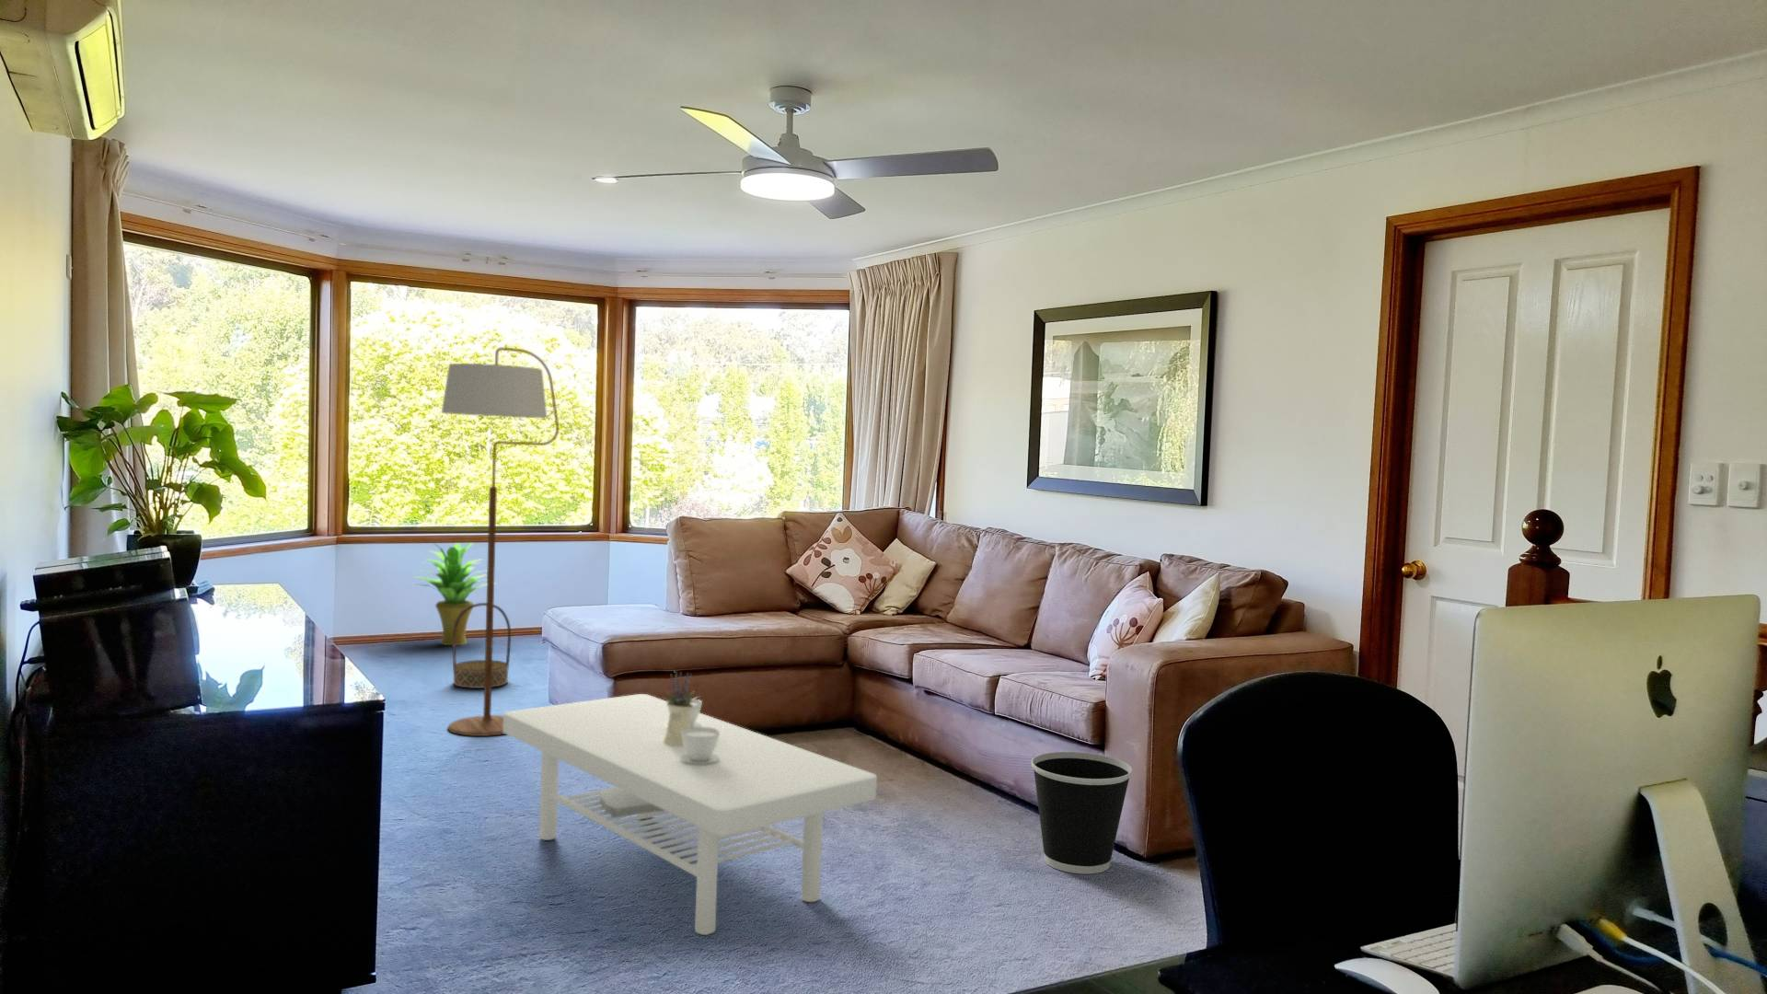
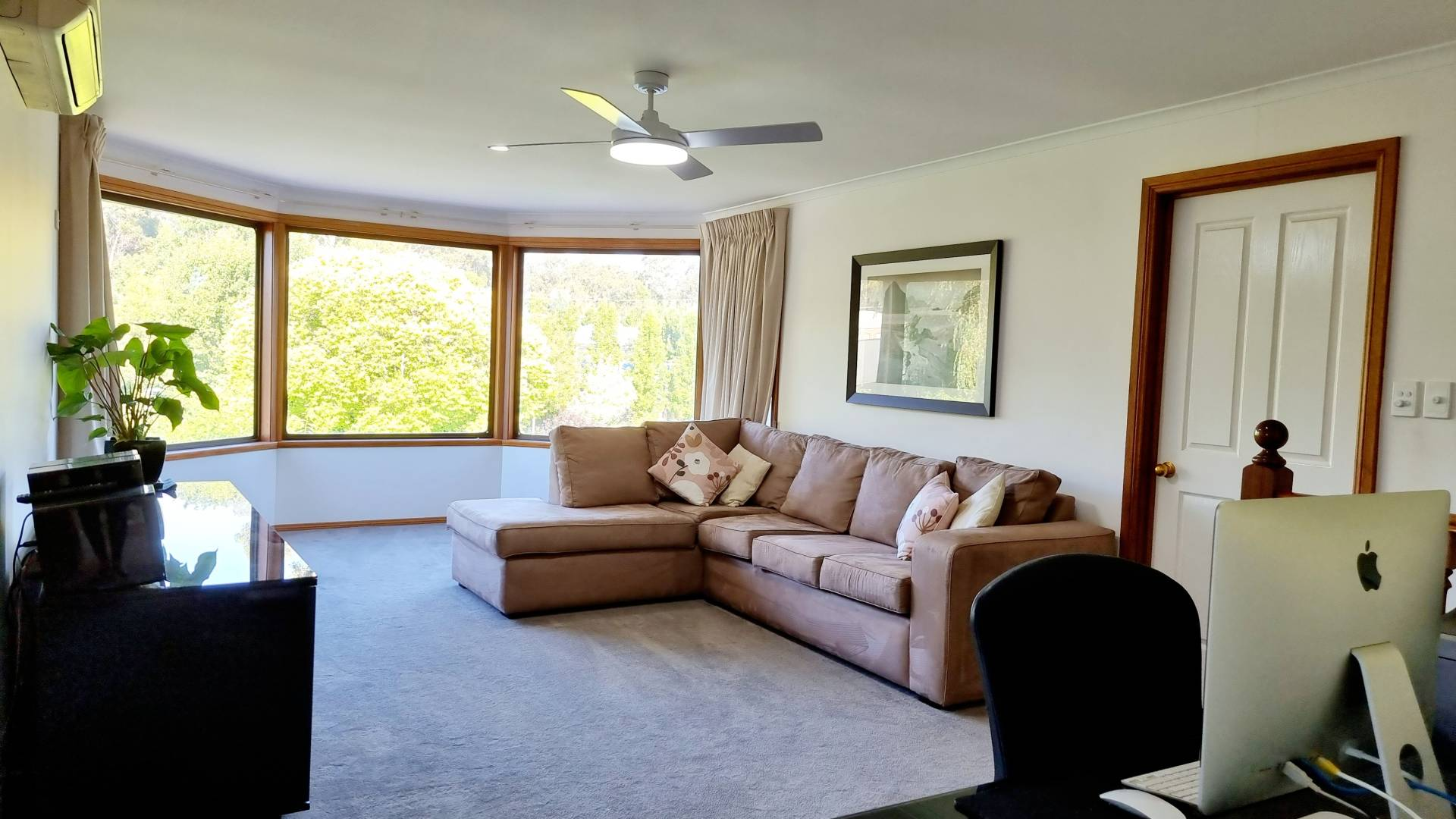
- basket (482, 660)
- potted plant (455, 592)
- coffee table (675, 768)
- floor lamp (494, 538)
- wastebasket (1079, 813)
